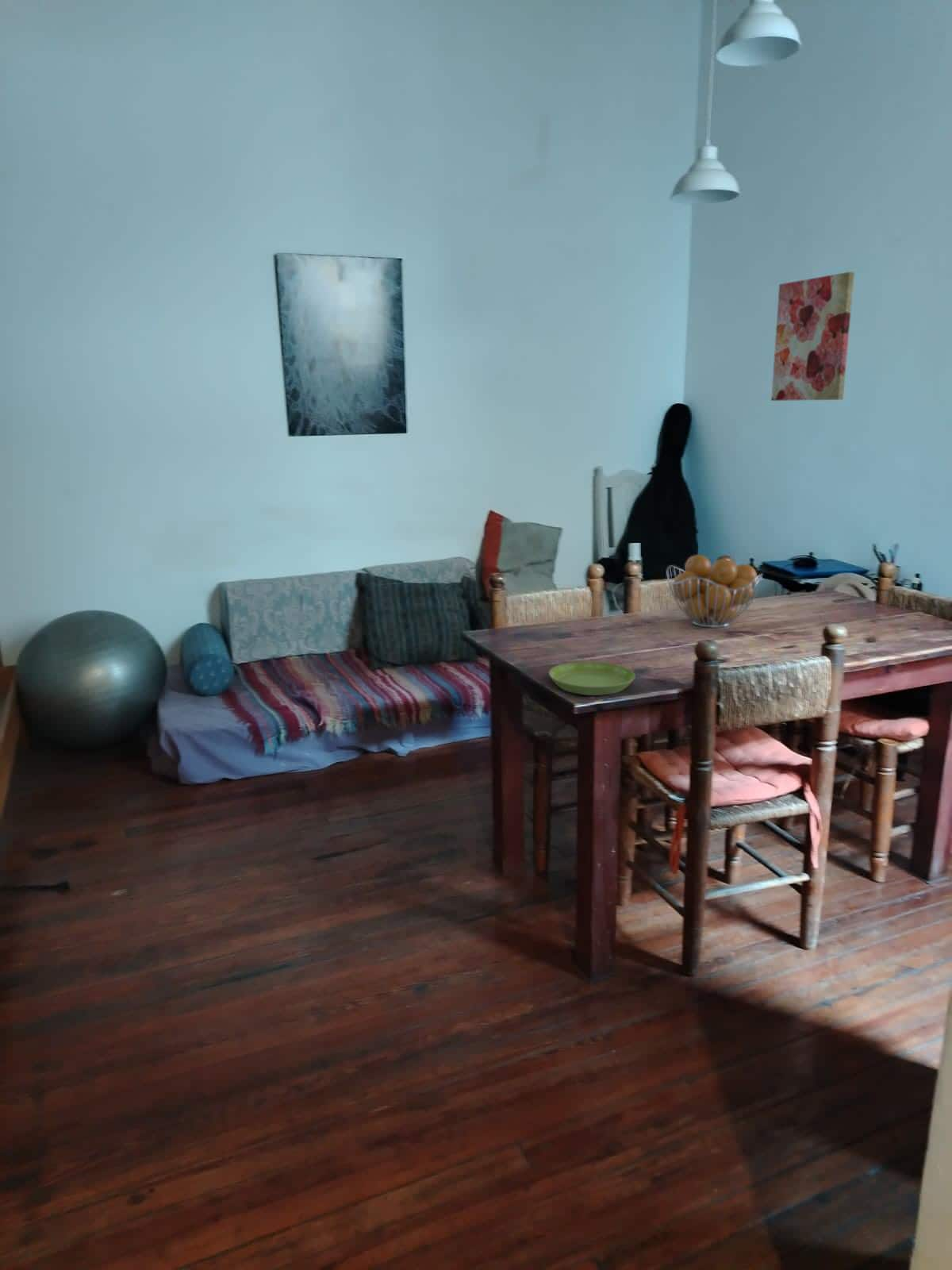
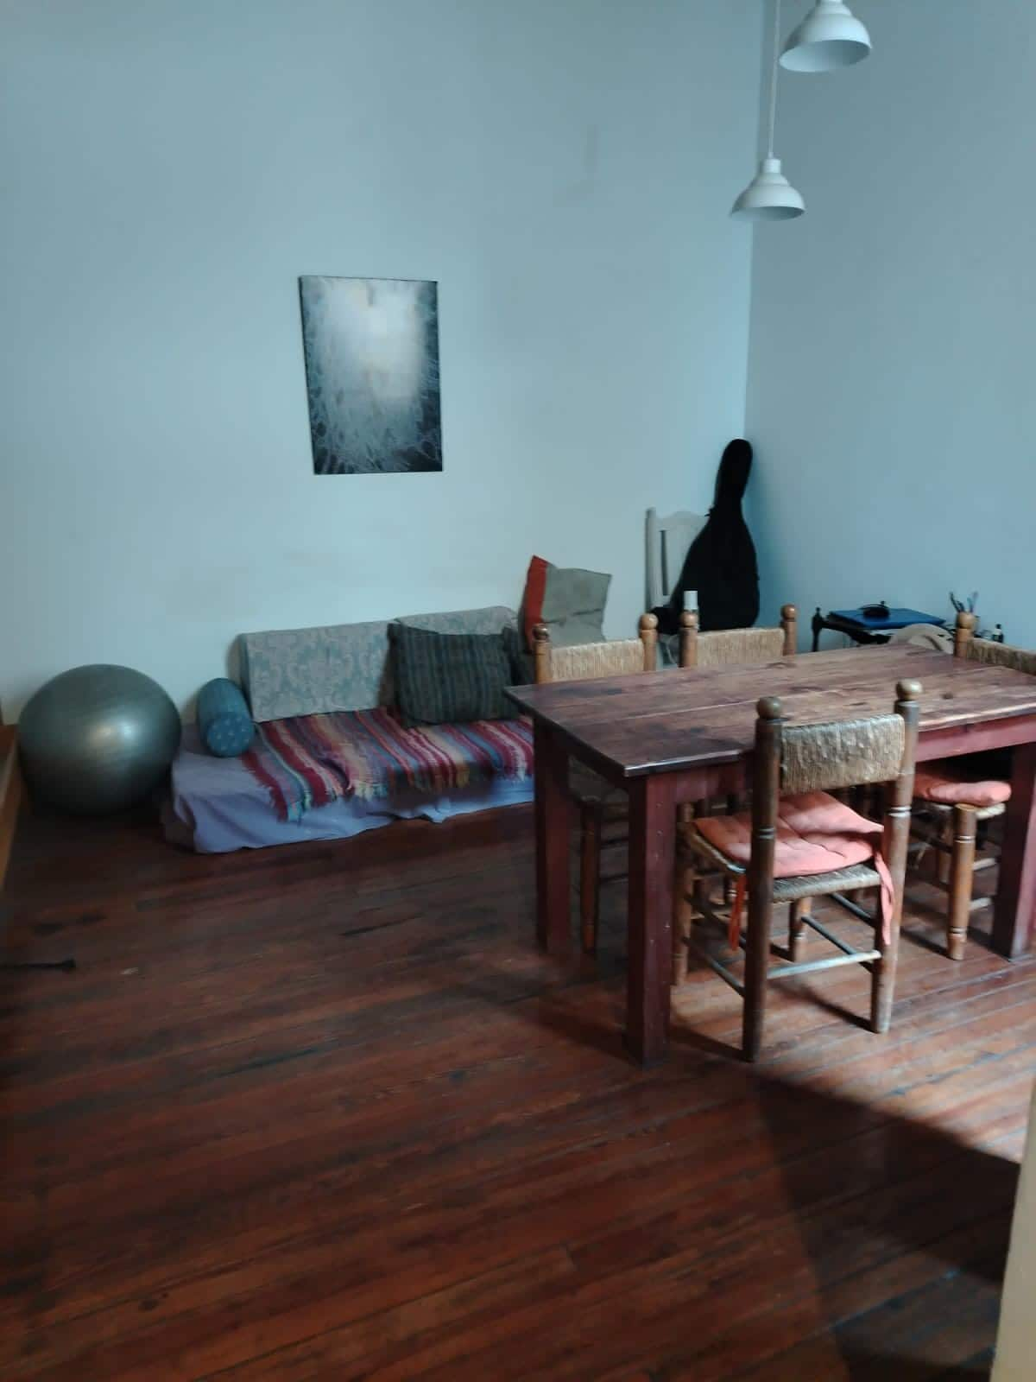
- fruit basket (712, 590)
- saucer (591, 679)
- wall art (810, 340)
